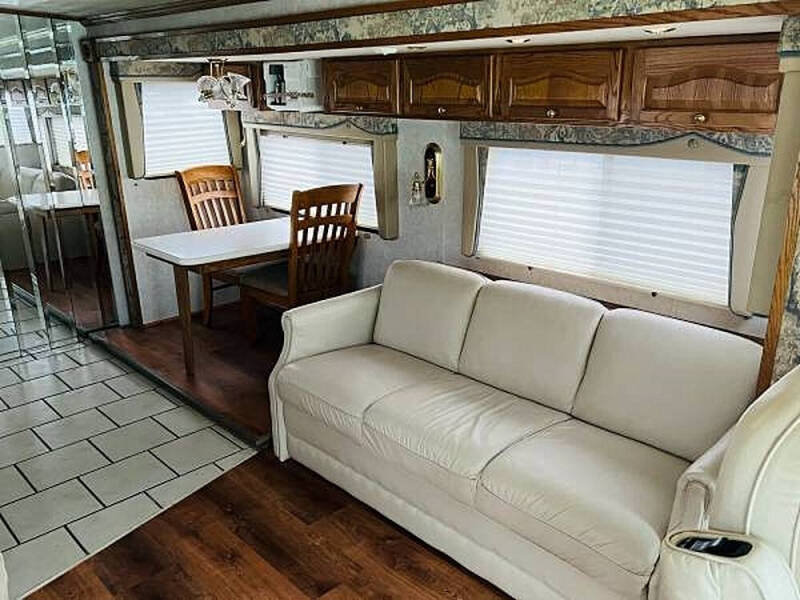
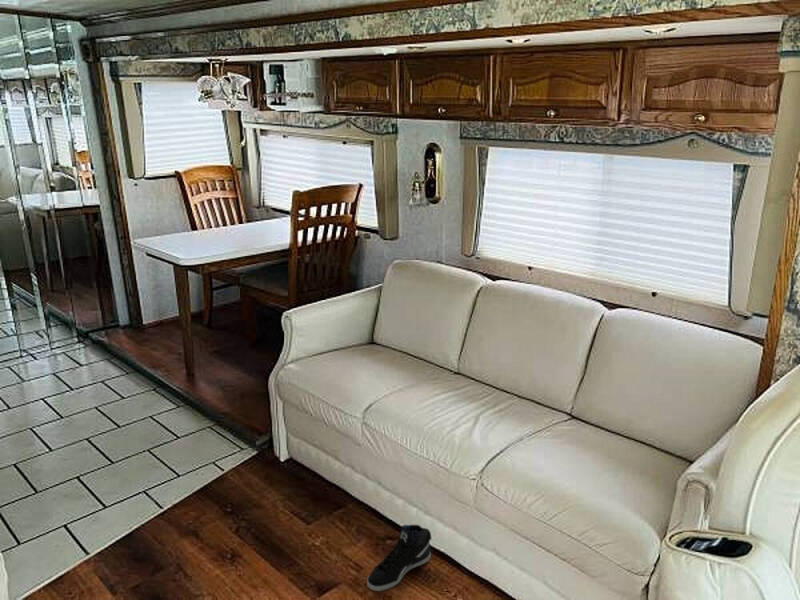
+ sneaker (397, 551)
